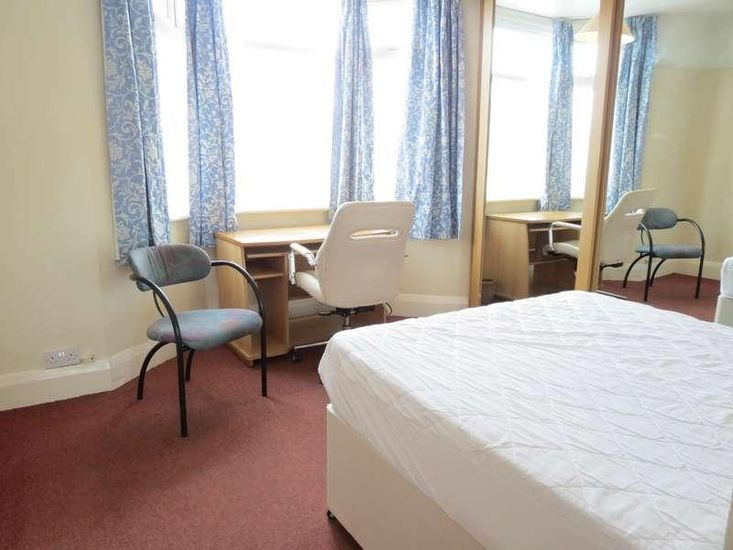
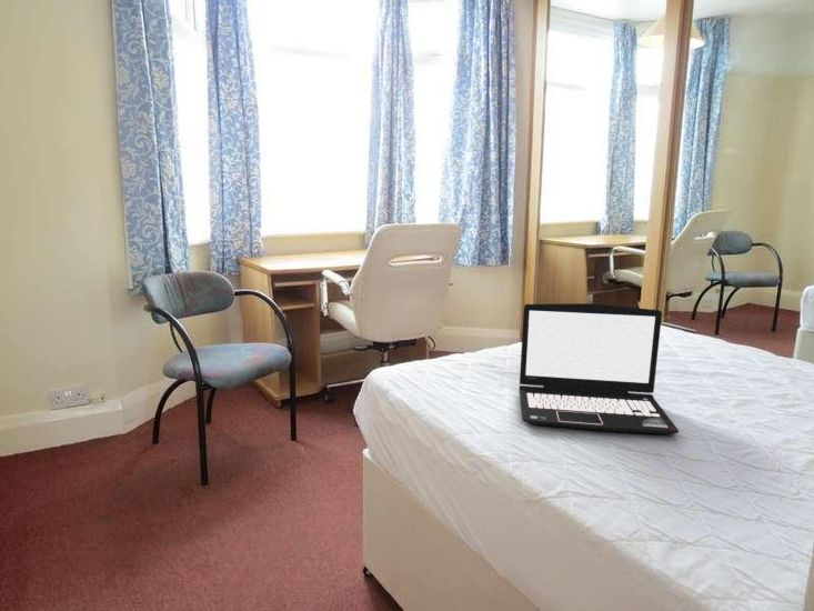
+ laptop (595, 363)
